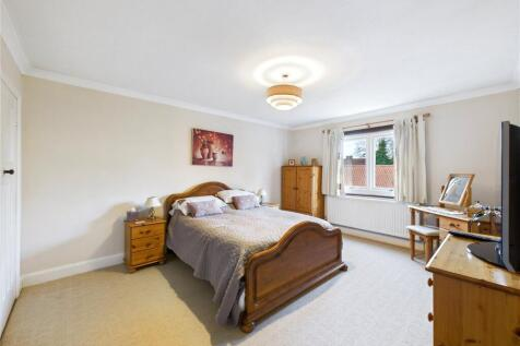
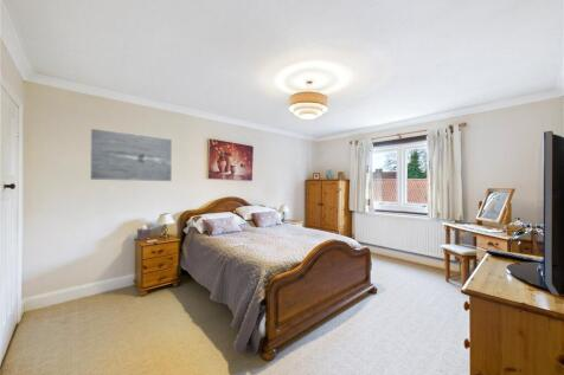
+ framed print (134, 157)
